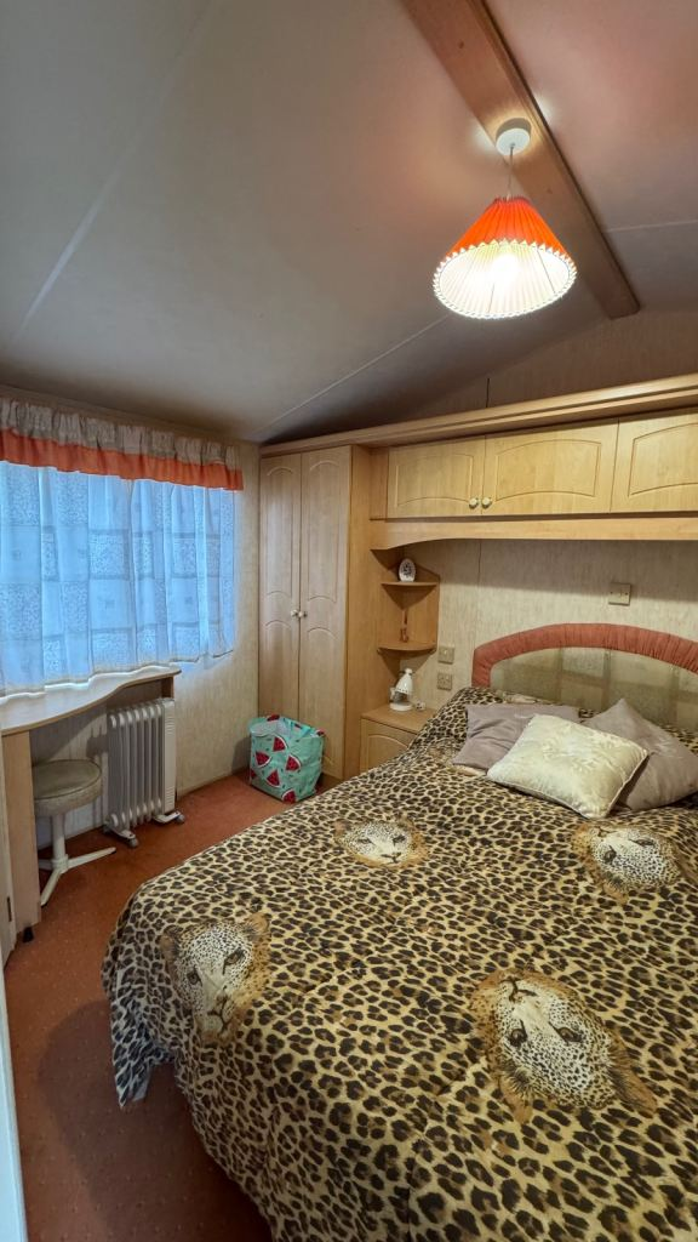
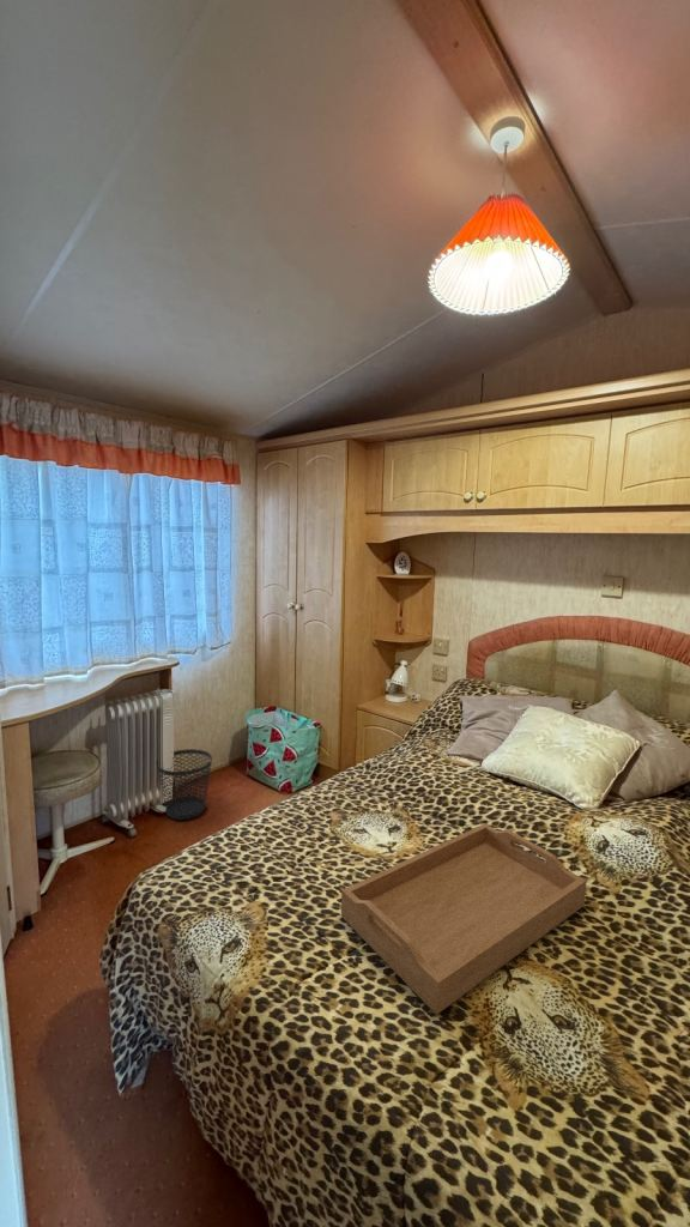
+ serving tray (466, 894)
+ wastebasket (184, 785)
